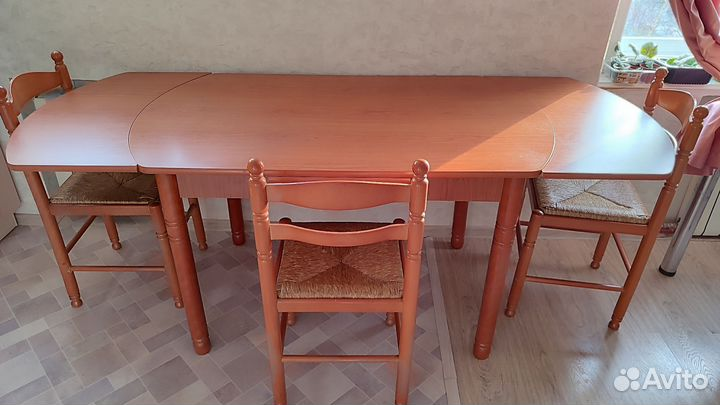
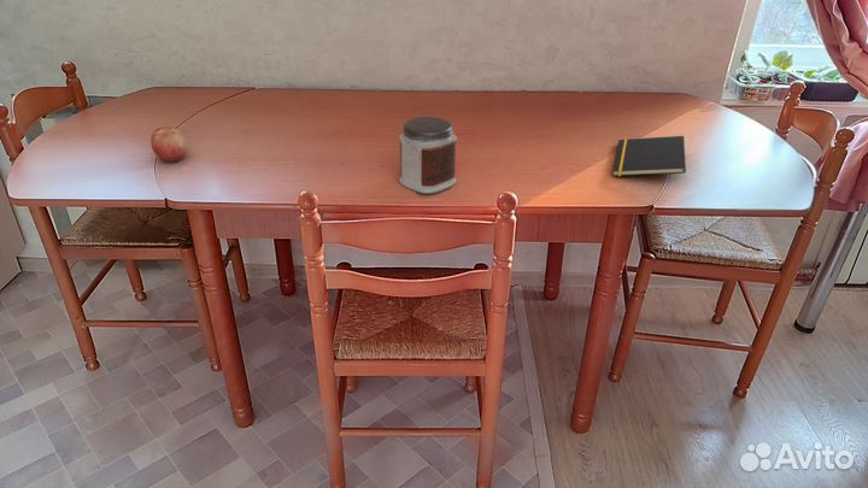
+ notepad (649, 154)
+ fruit (169, 145)
+ jar (427, 153)
